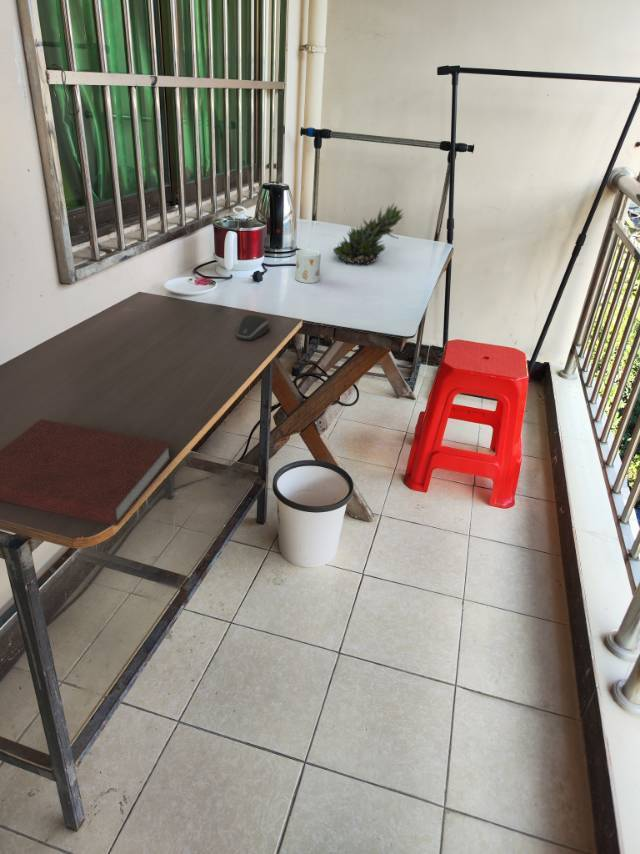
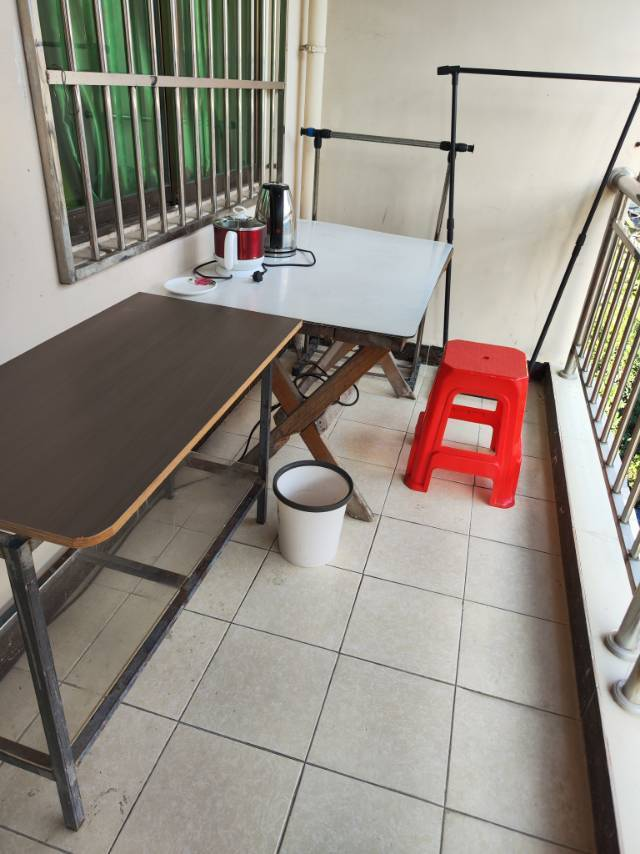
- notebook (74, 467)
- mug (309, 264)
- computer mouse (252, 325)
- succulent plant (367, 231)
